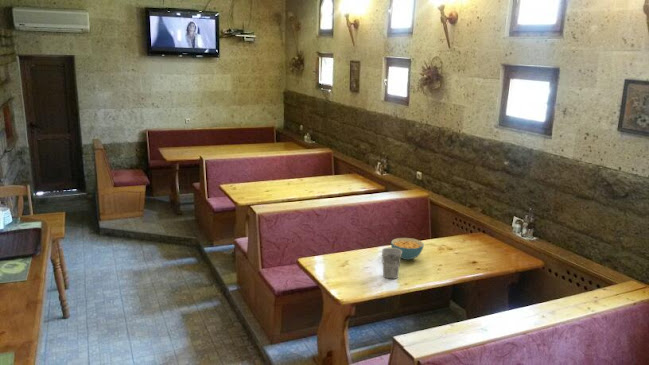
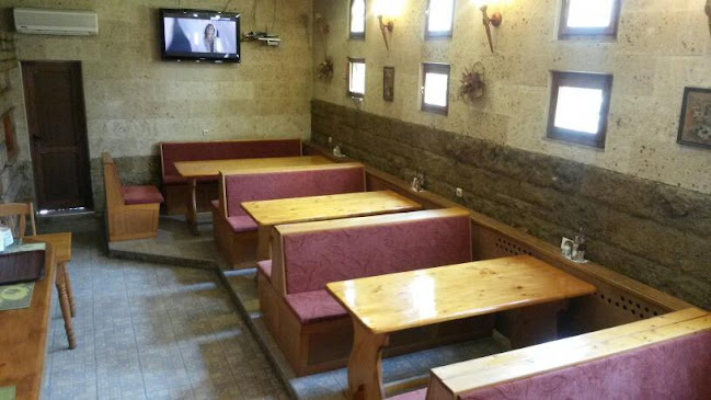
- cereal bowl (406, 250)
- cup (391, 263)
